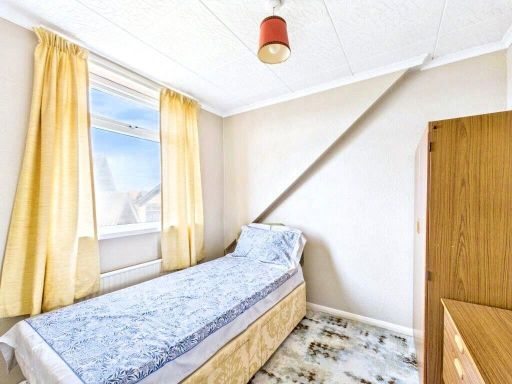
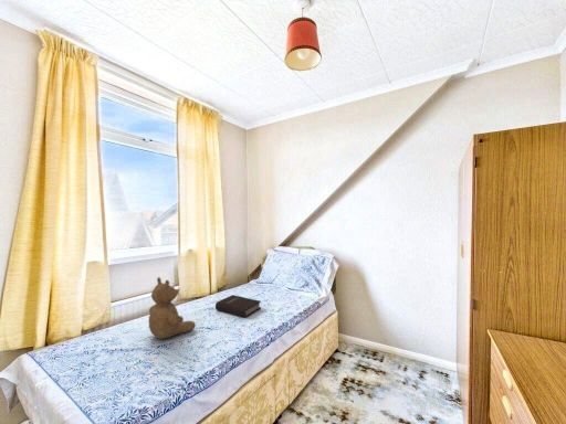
+ teddy bear (171, 305)
+ book (238, 305)
